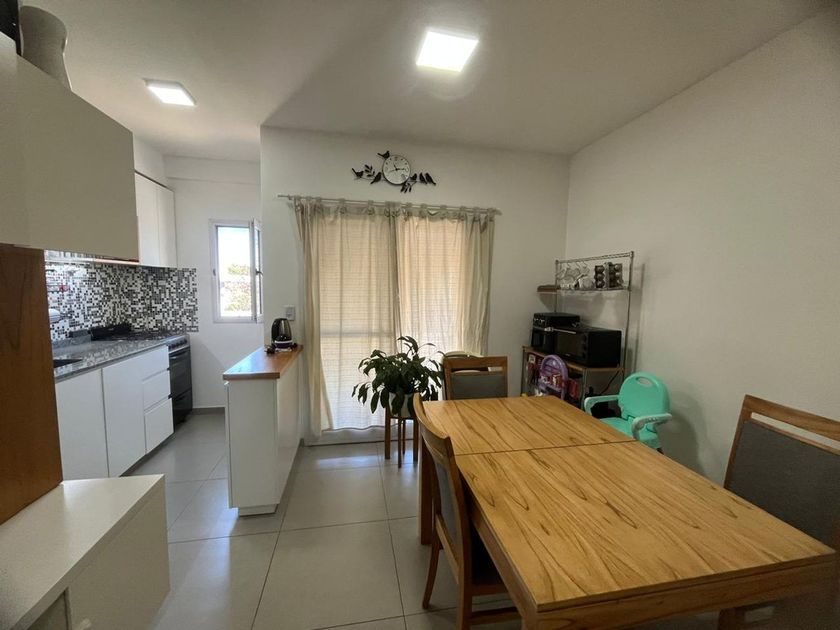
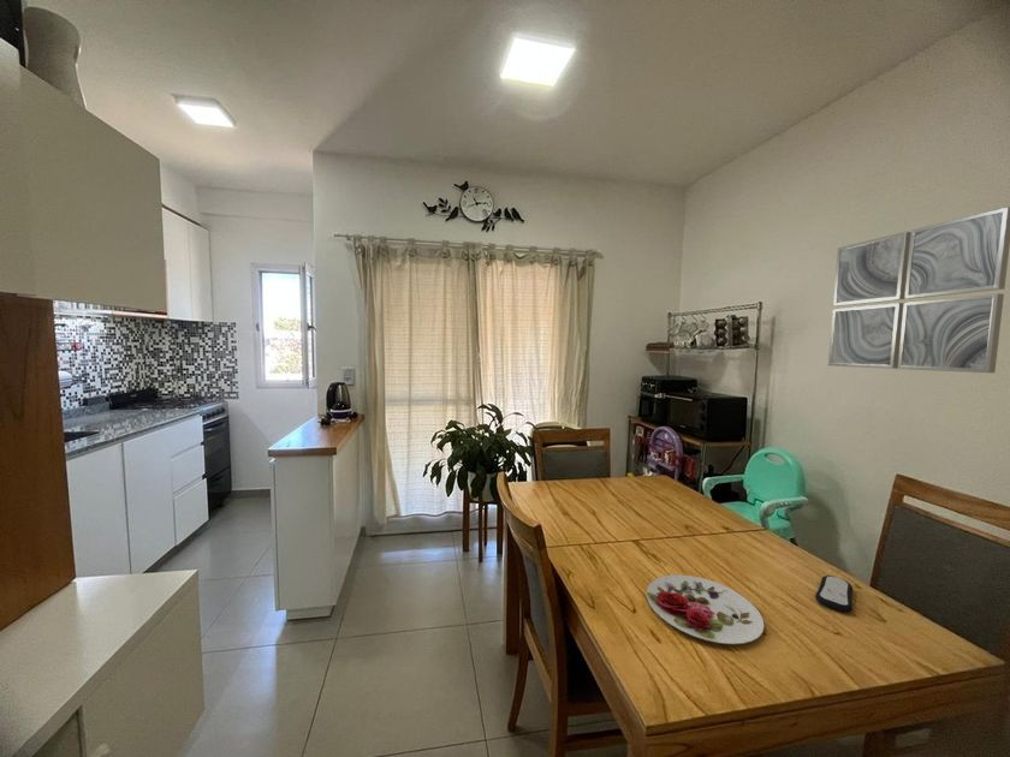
+ remote control (834, 591)
+ plate (701, 603)
+ wall art (904, 298)
